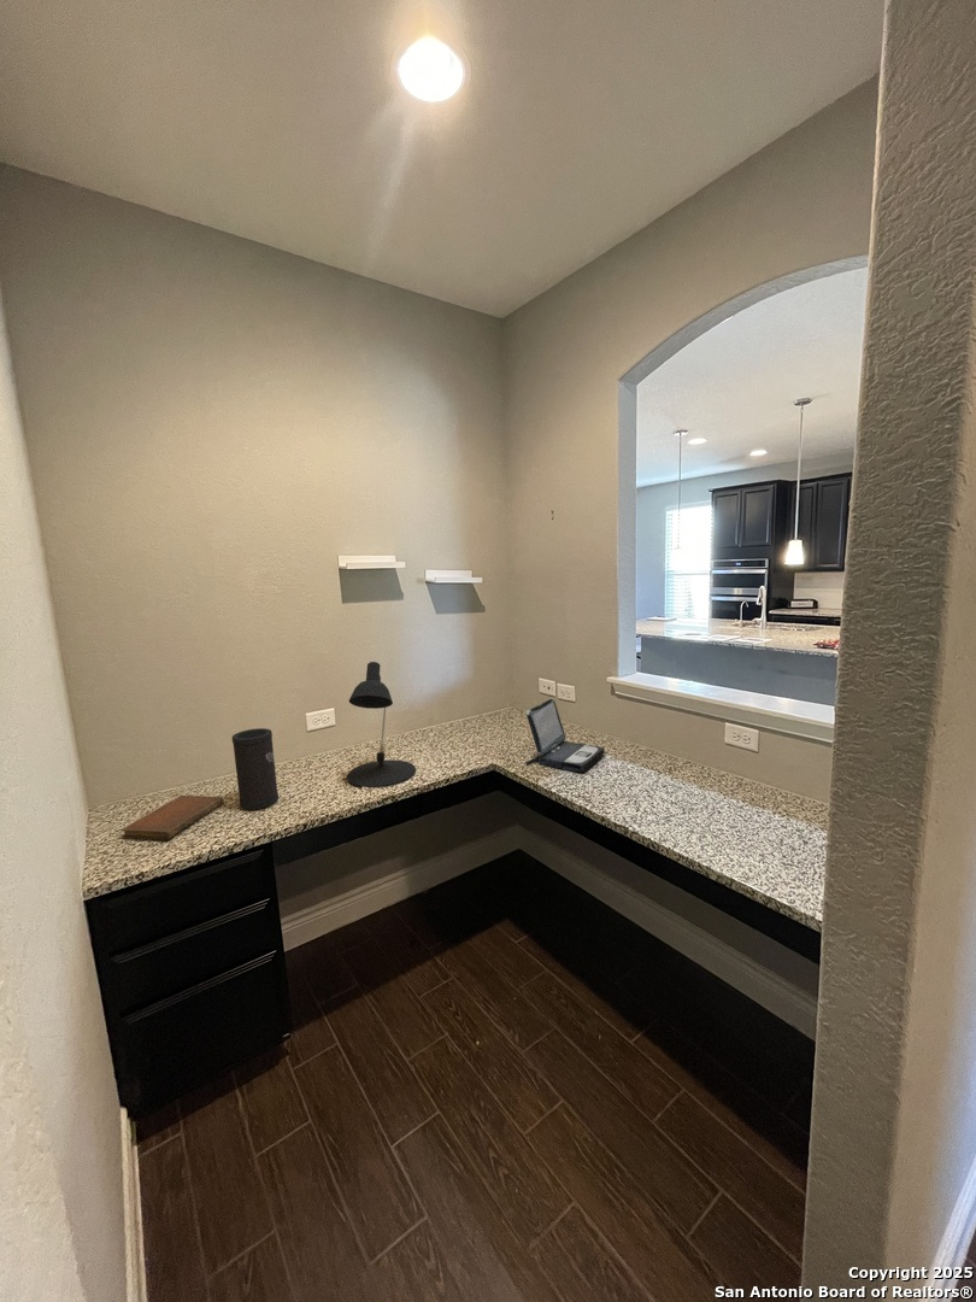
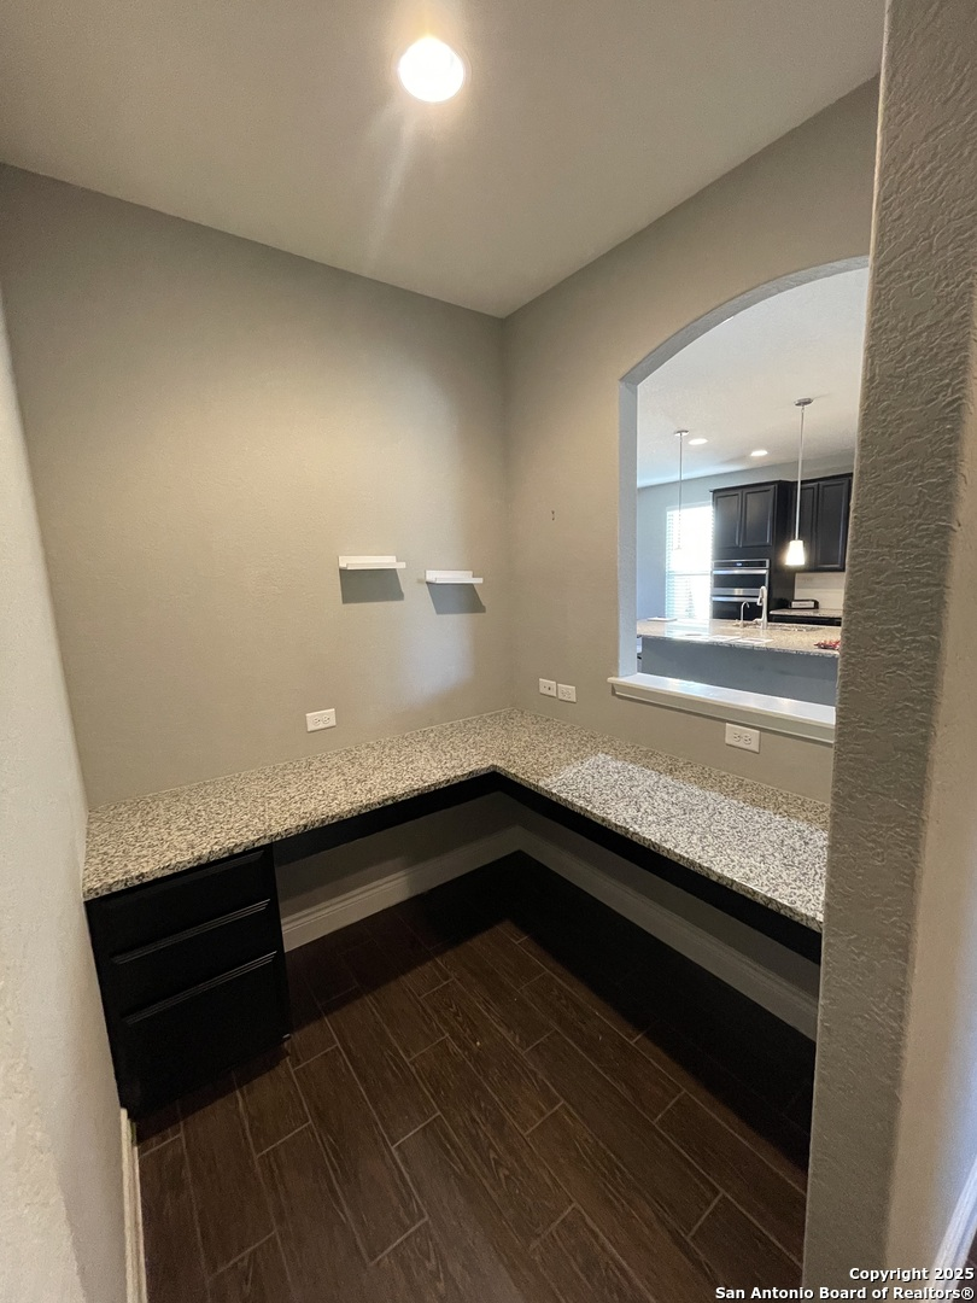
- laptop (564, 733)
- desk lamp (383, 717)
- notebook (175, 815)
- speaker (255, 768)
